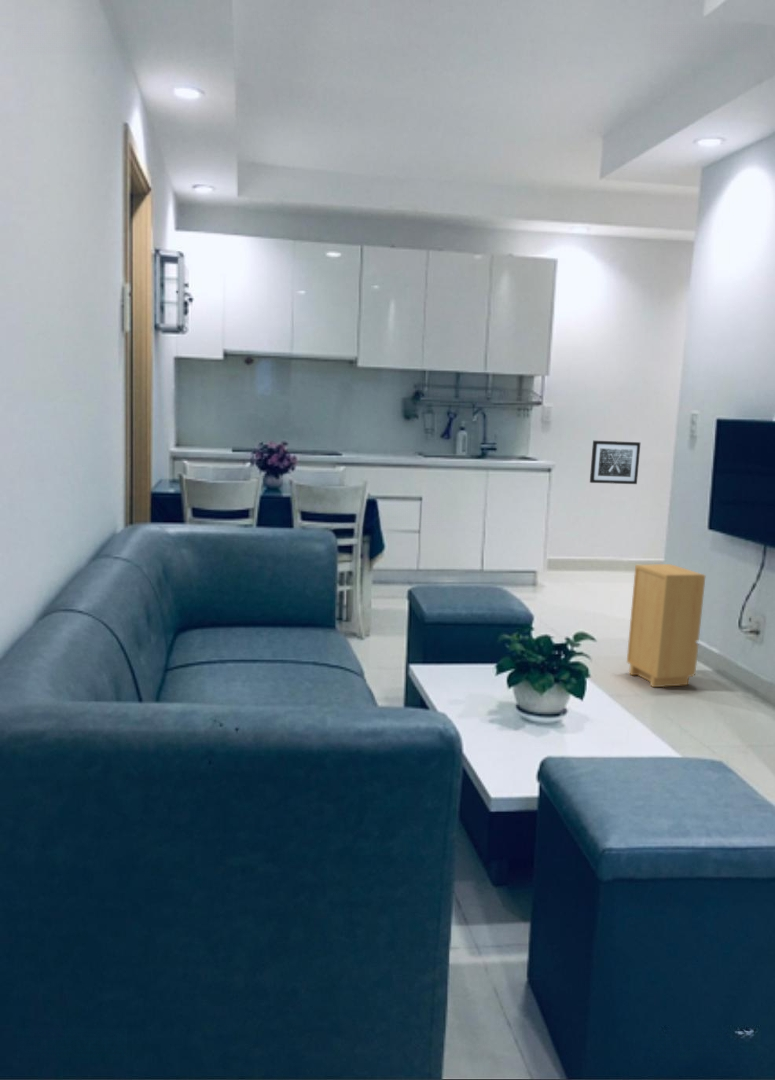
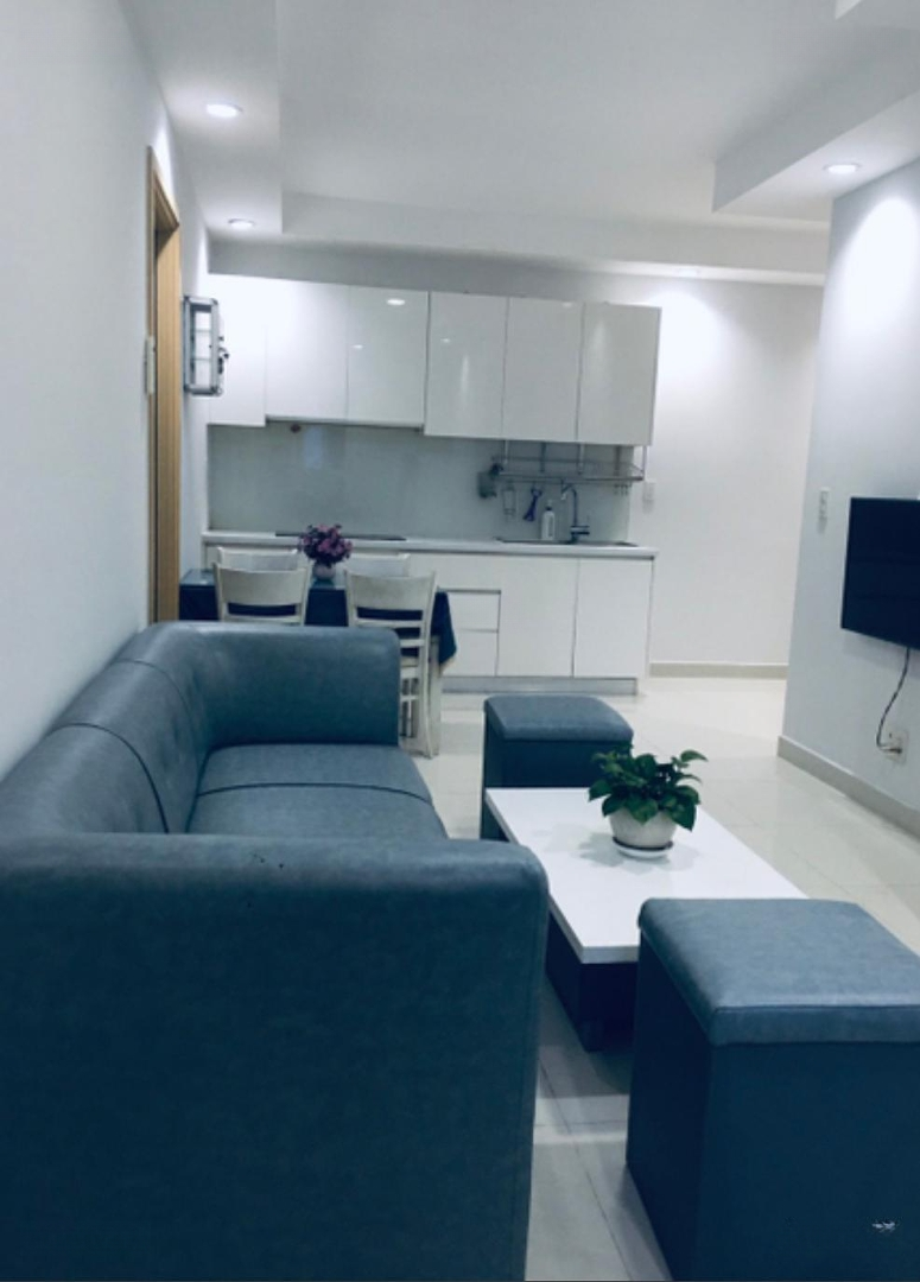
- speaker (664, 624)
- wall art (615, 462)
